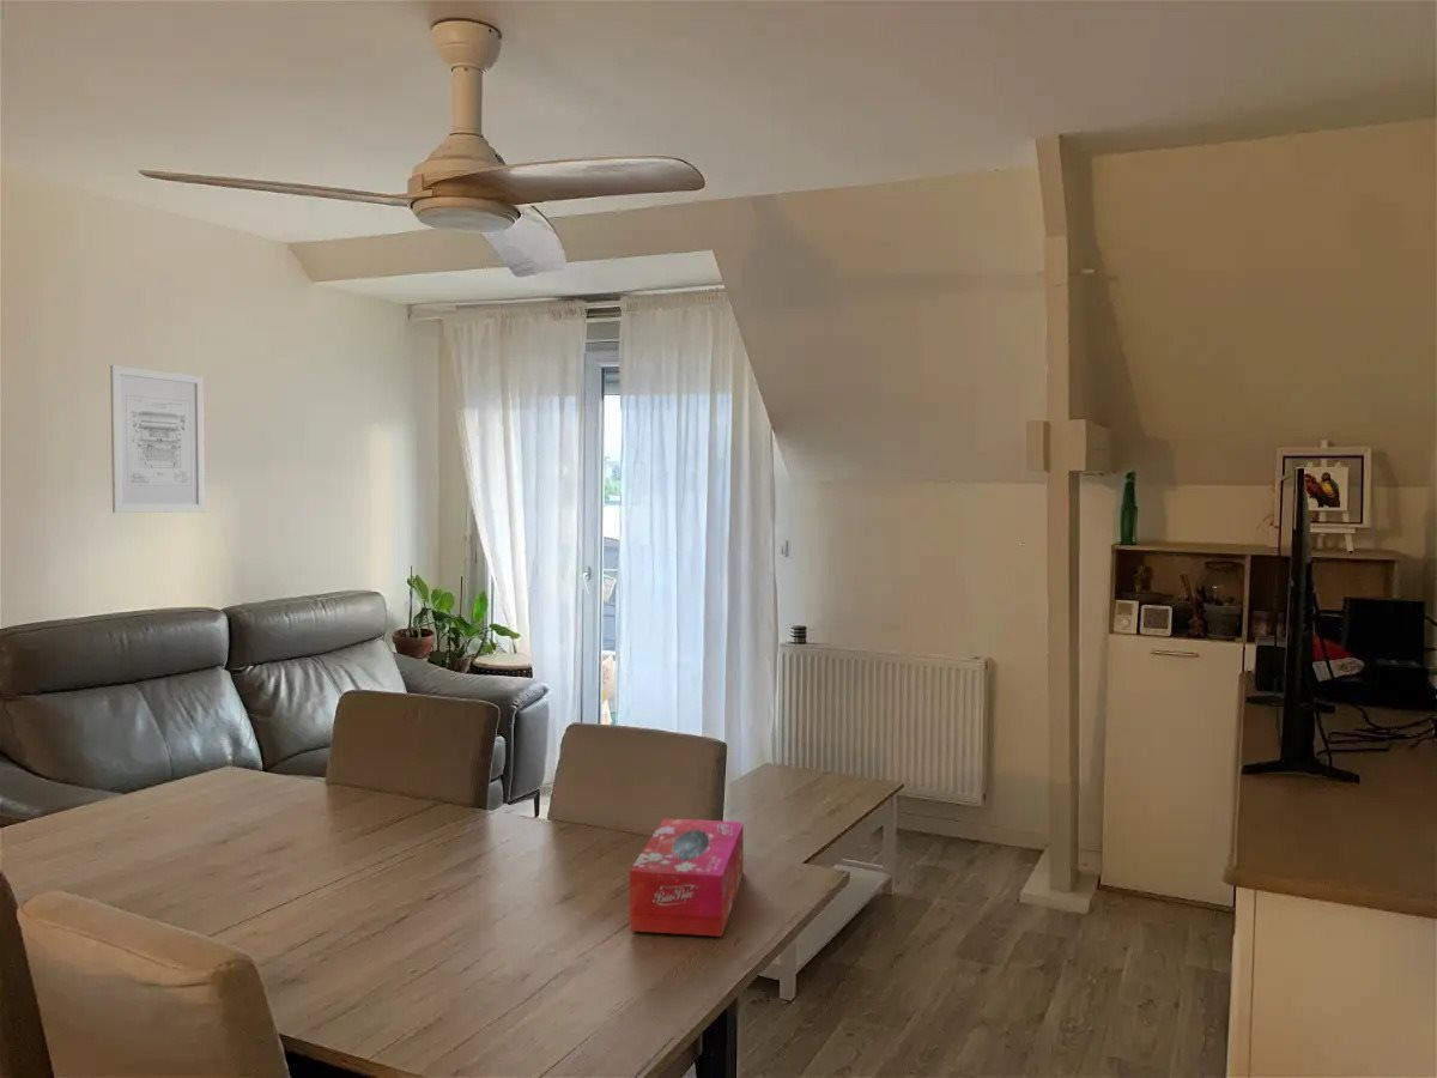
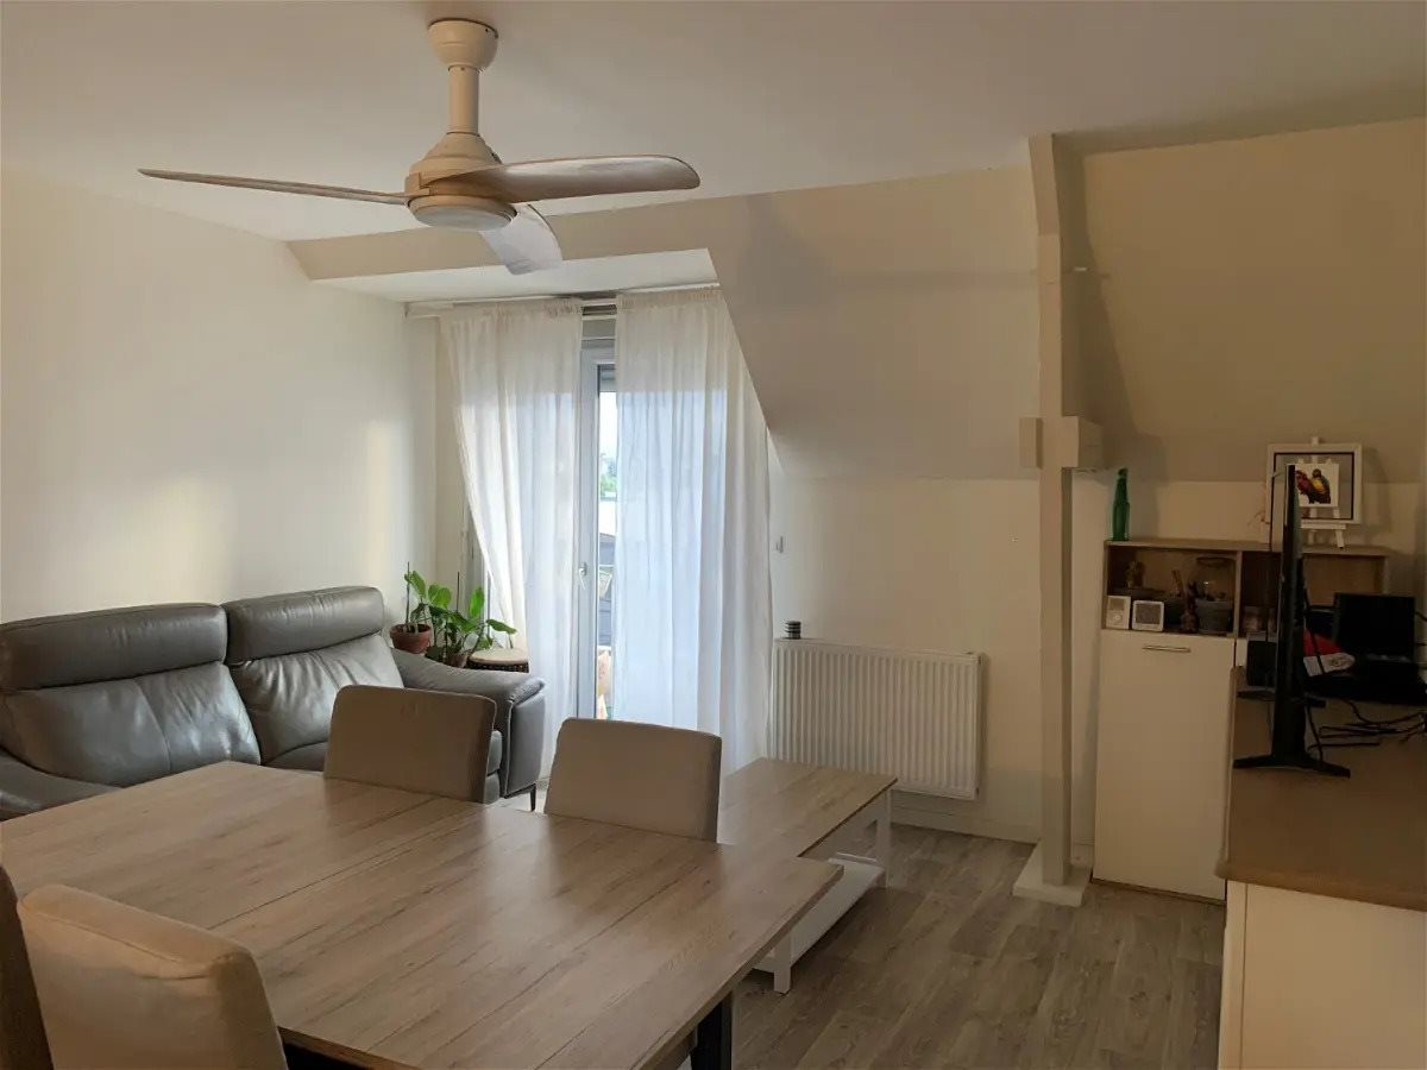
- wall art (159, 441)
- tissue box (690, 872)
